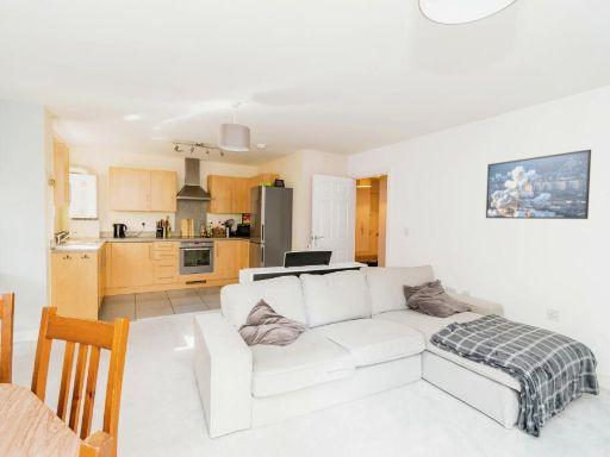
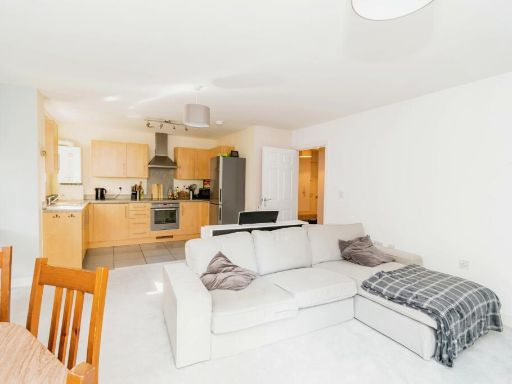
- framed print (531, 188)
